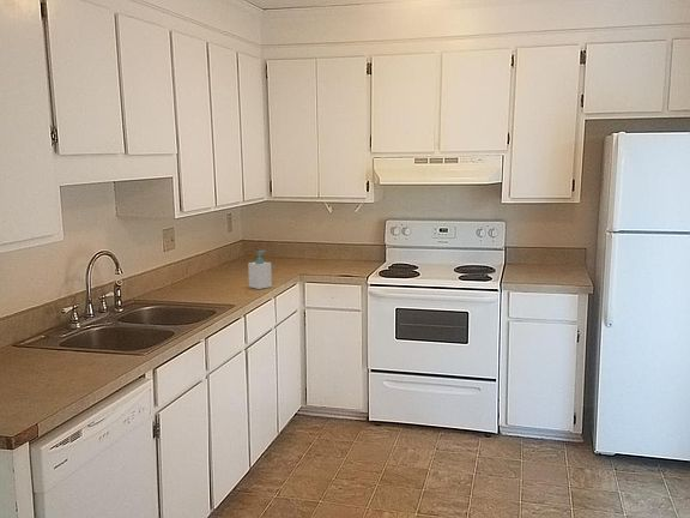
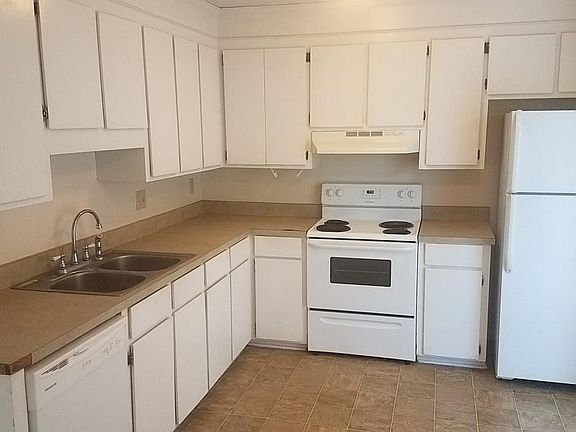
- soap bottle (260, 269)
